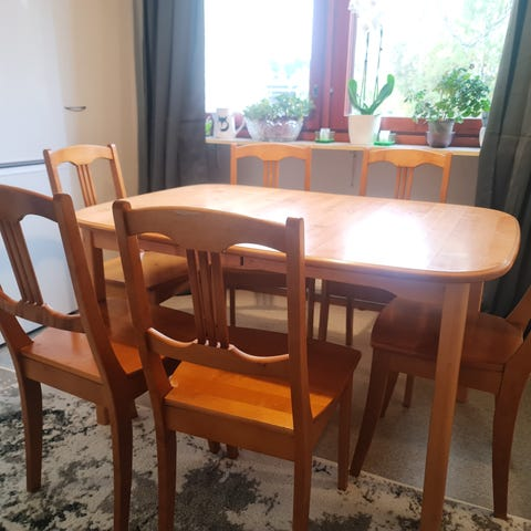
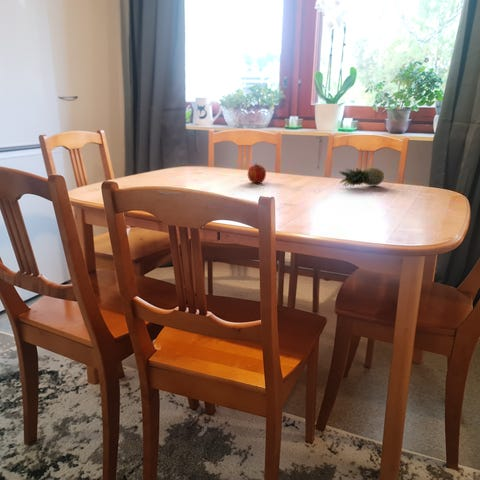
+ fruit (256, 172)
+ fruit (360, 176)
